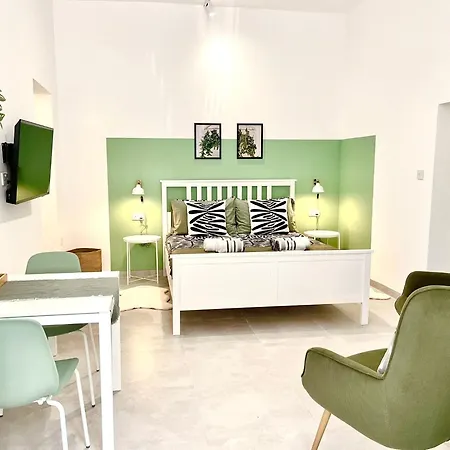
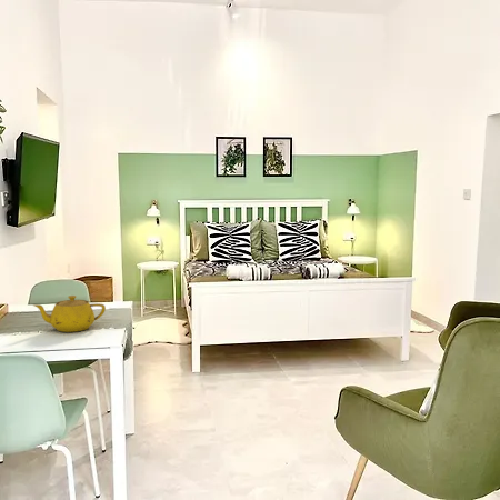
+ teapot (70, 312)
